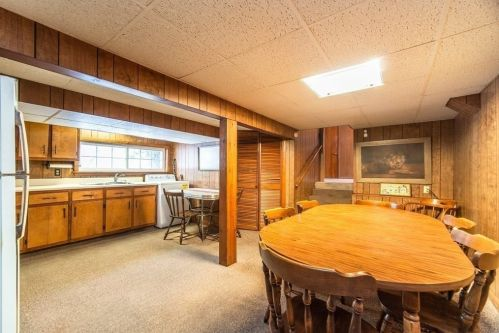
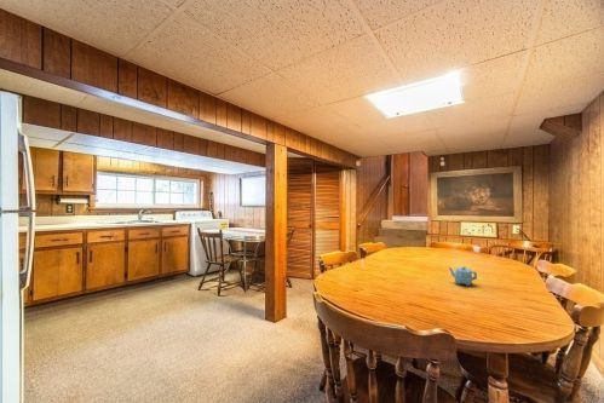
+ teapot (461, 275)
